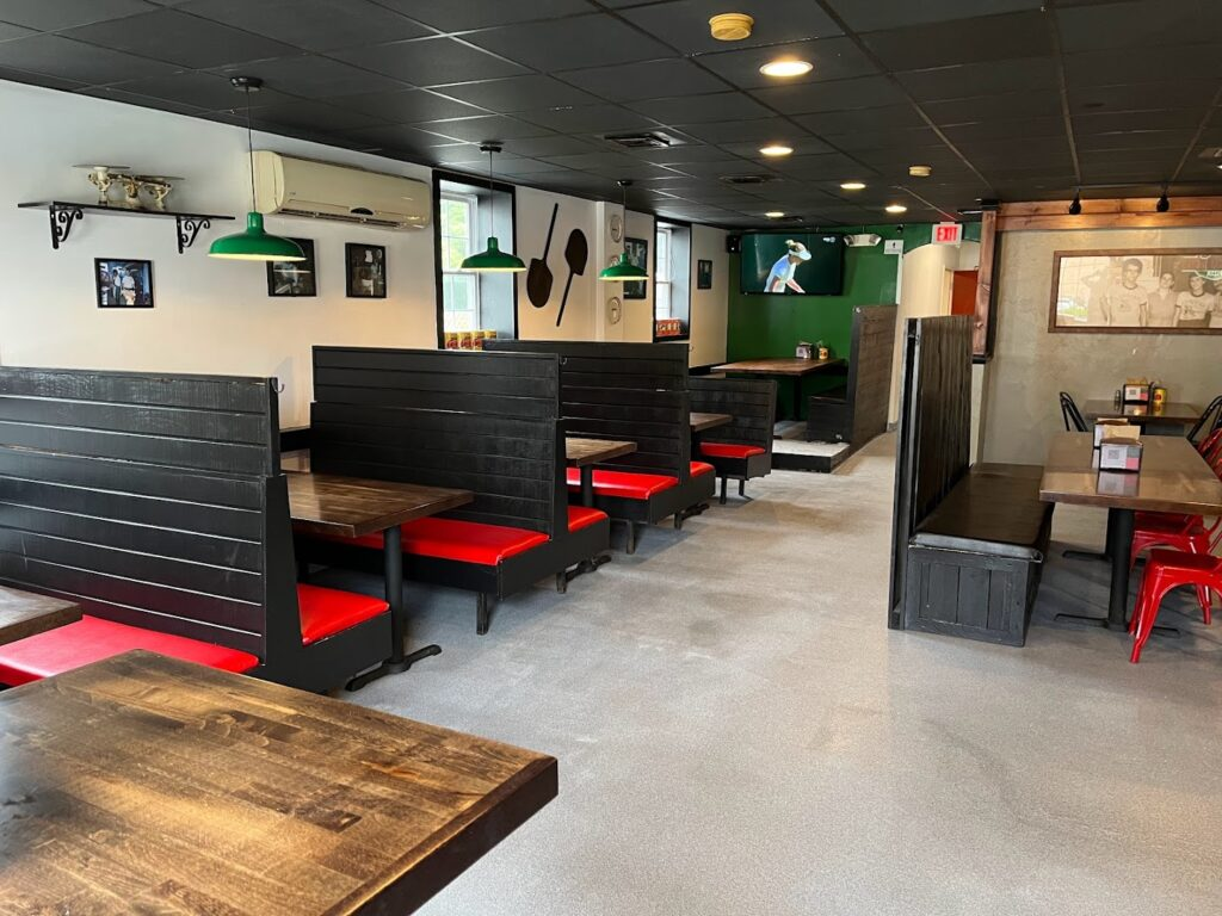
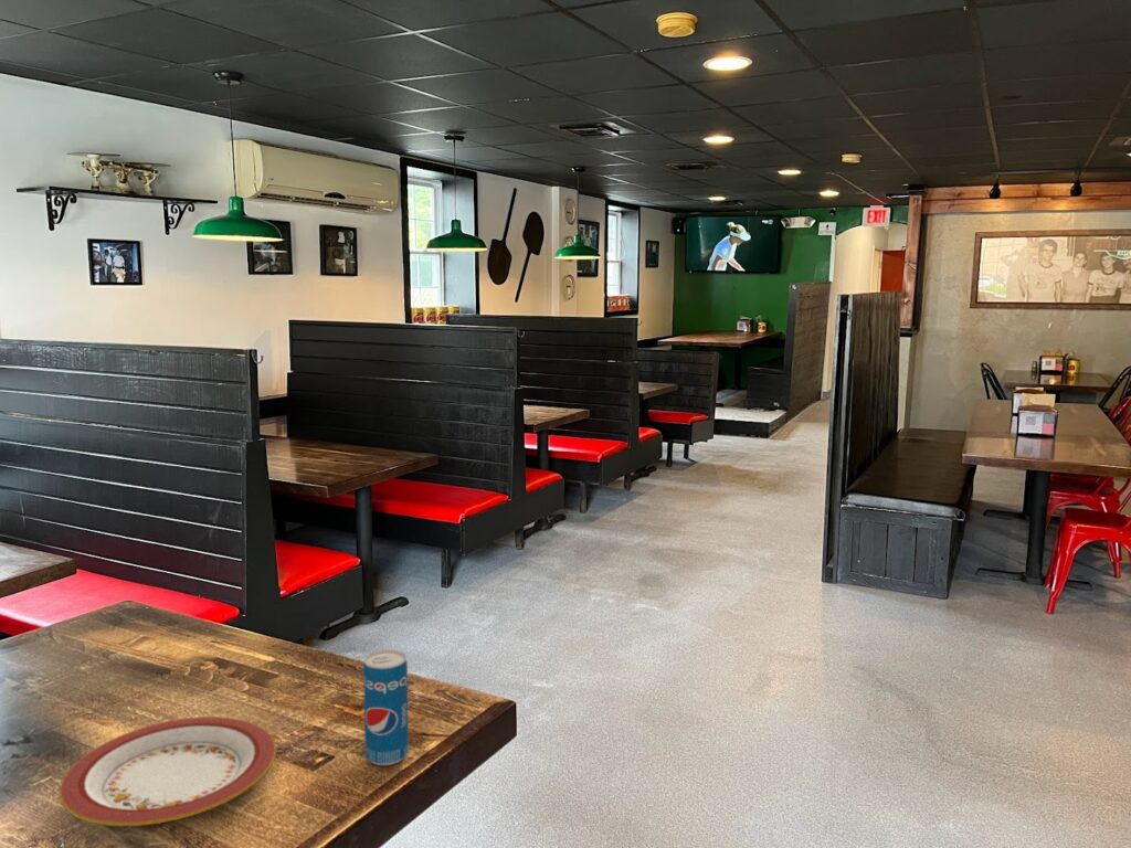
+ beverage can (385, 707)
+ plate (173, 771)
